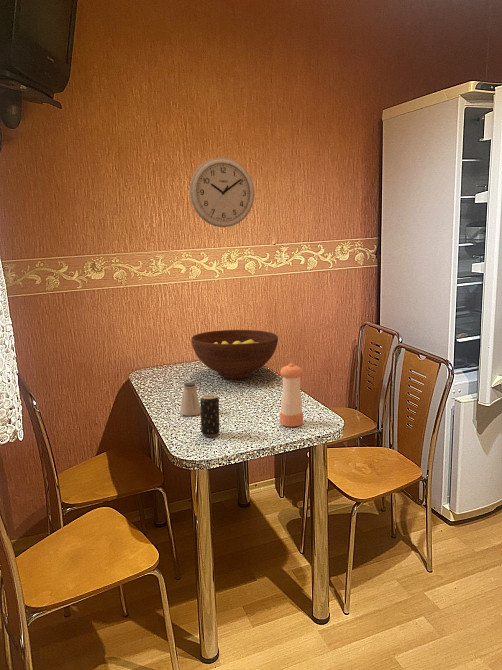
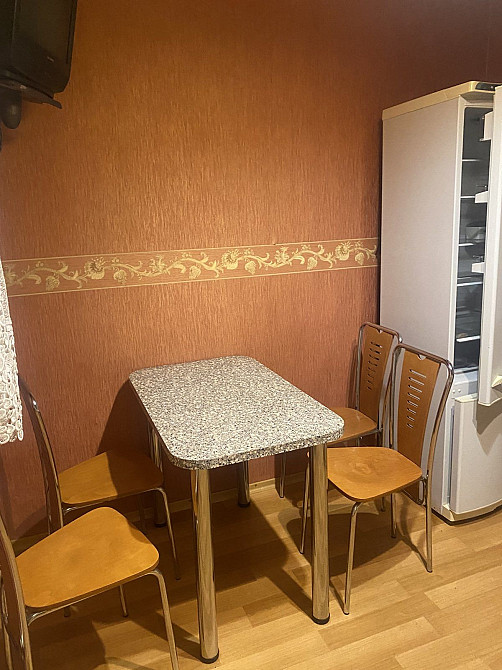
- beverage can (209, 415)
- wall clock (223, 192)
- saltshaker (190, 398)
- pepper shaker (291, 393)
- fruit bowl (235, 356)
